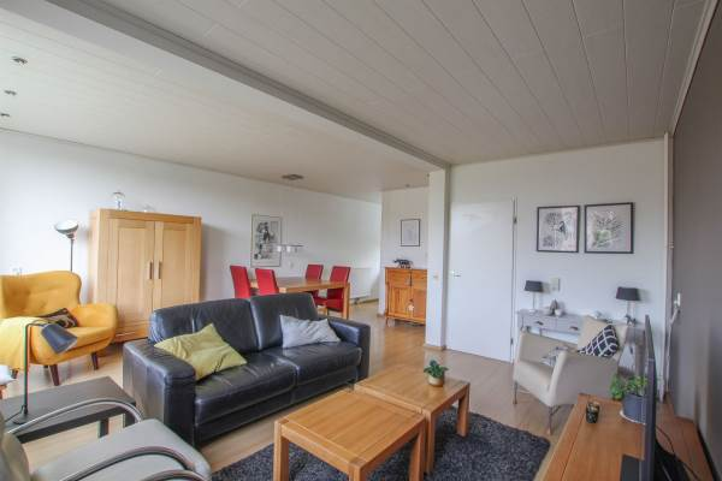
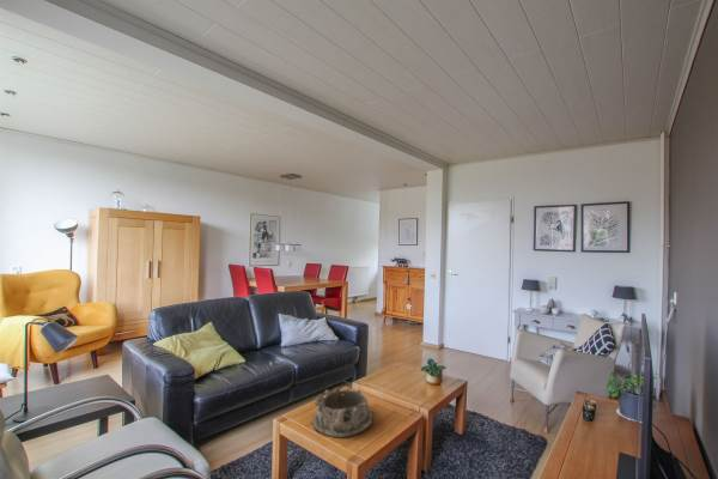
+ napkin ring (342, 407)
